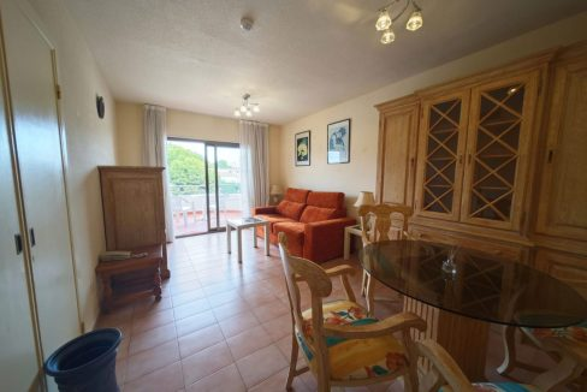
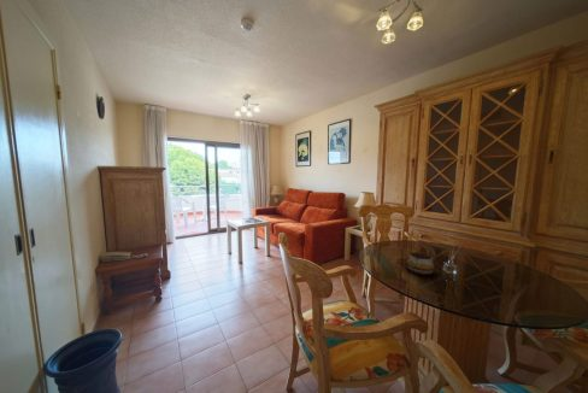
+ decorative bowl (419, 263)
